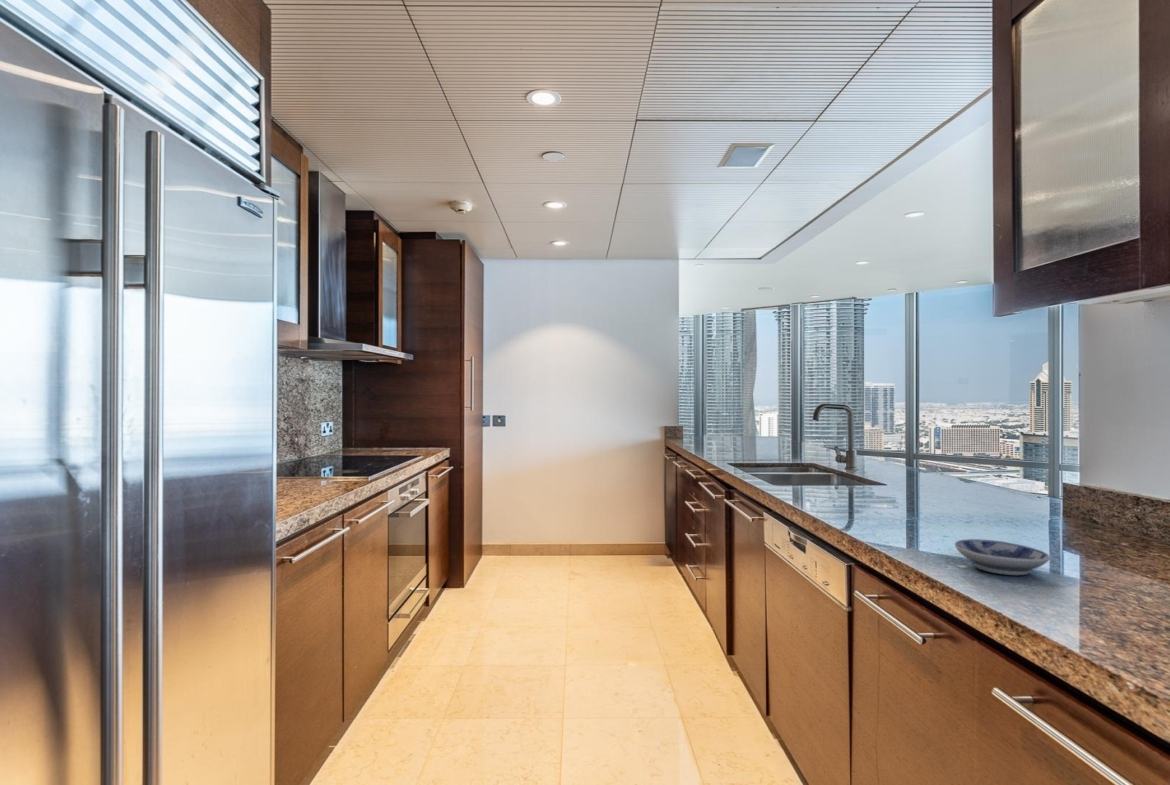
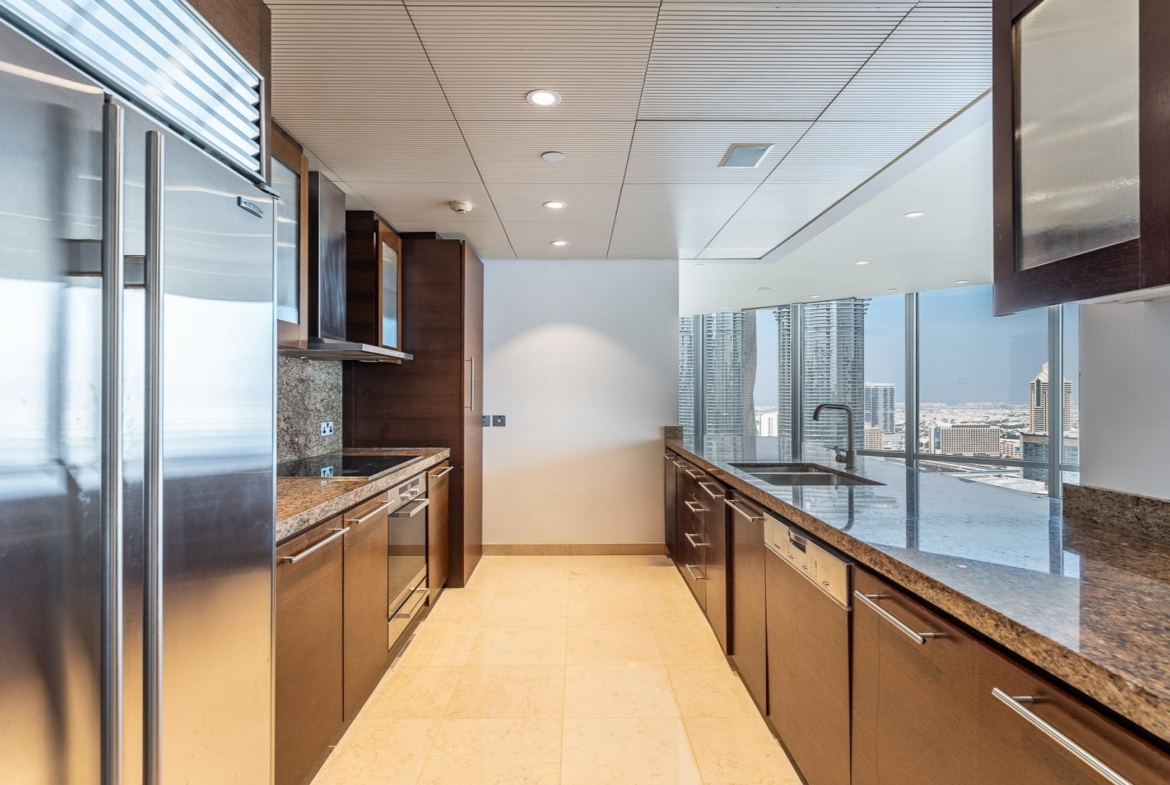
- bowl (1000, 558)
